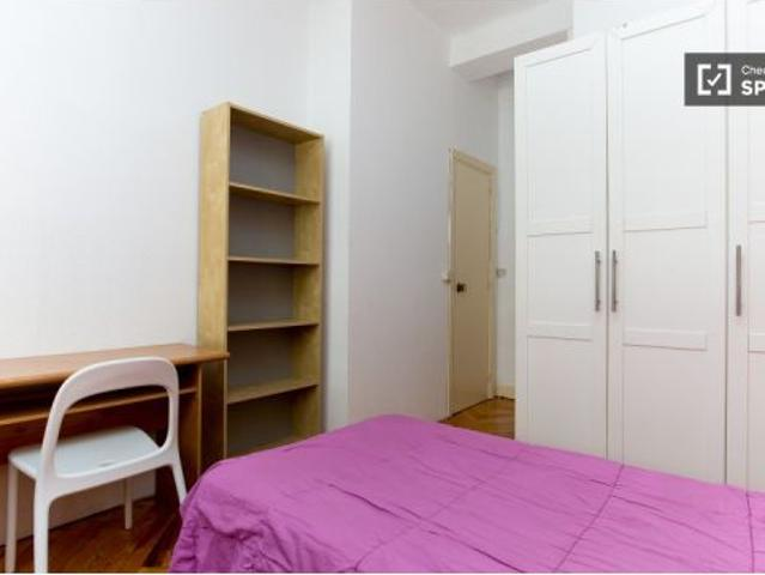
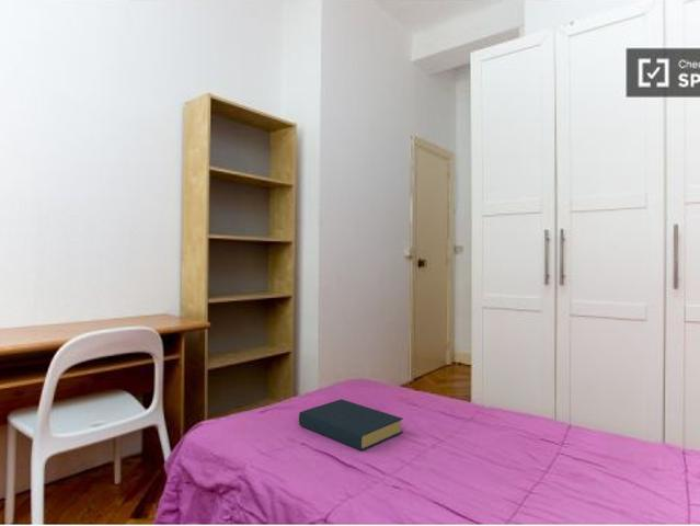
+ hardback book (349, 422)
